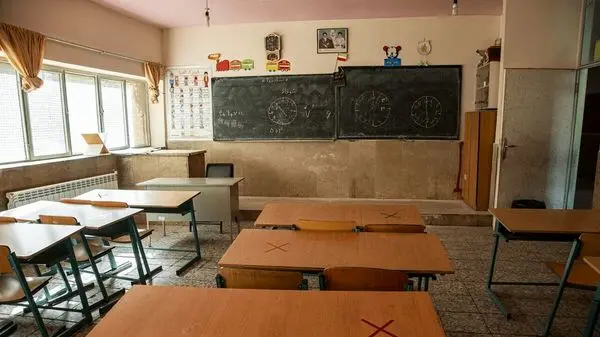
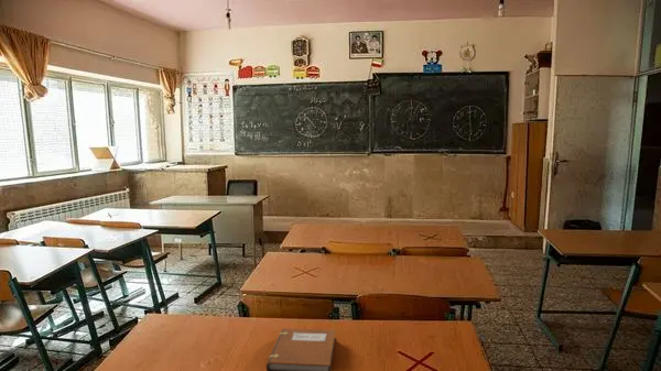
+ notebook (303, 348)
